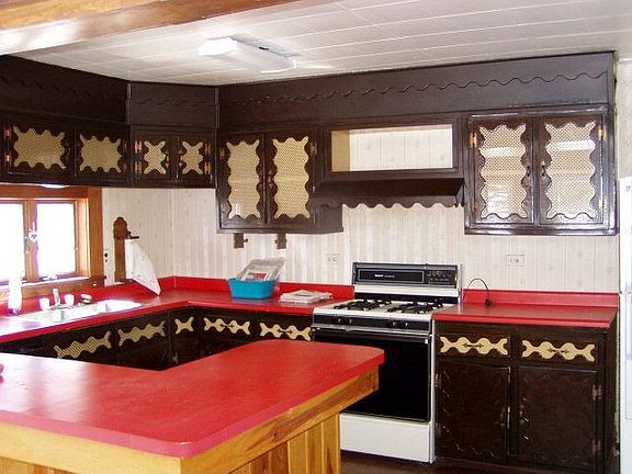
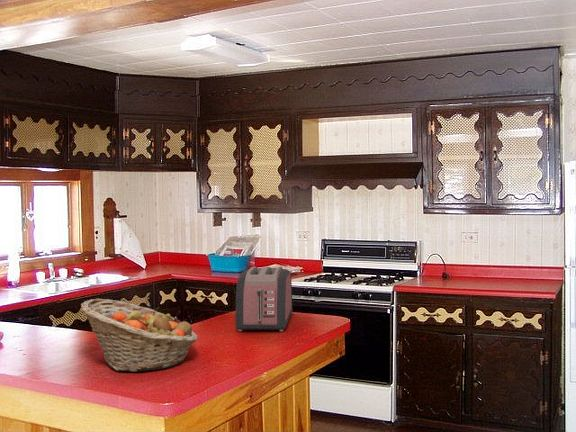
+ toaster (265, 295)
+ fruit basket (139, 330)
